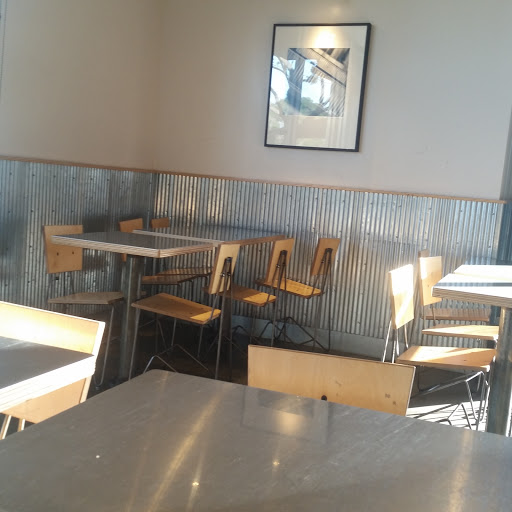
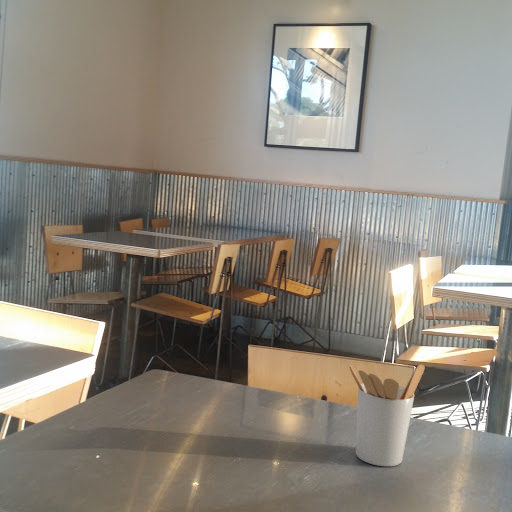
+ utensil holder (381, 411)
